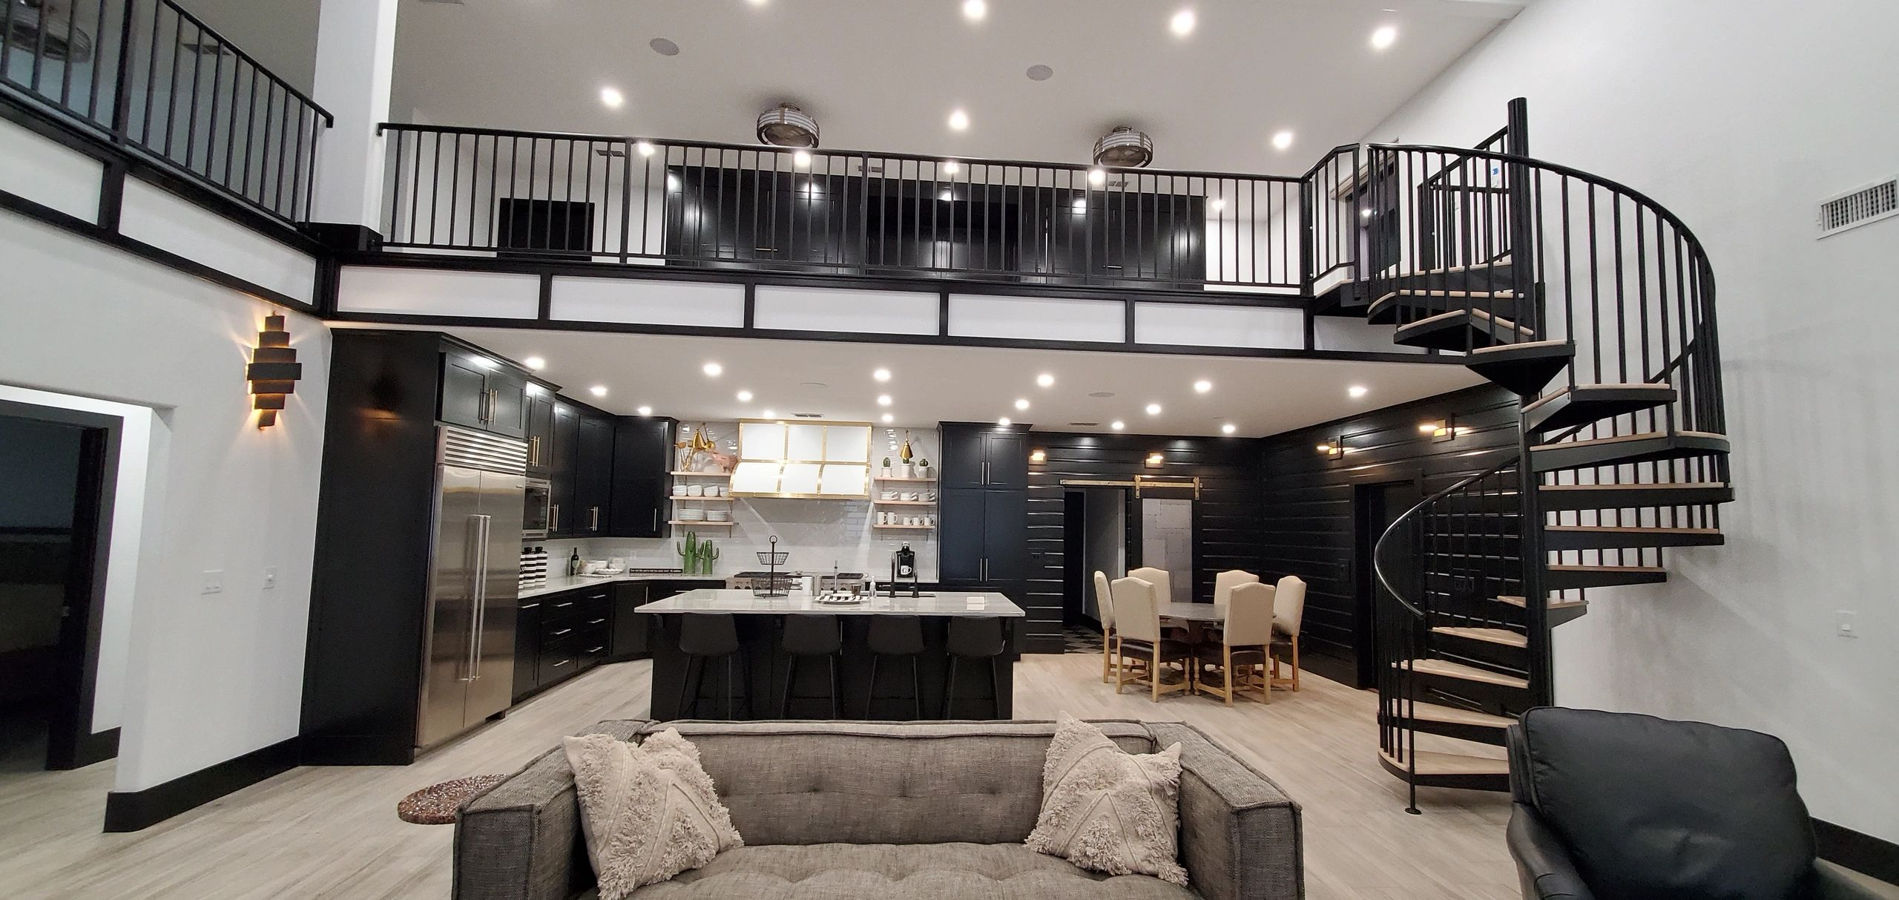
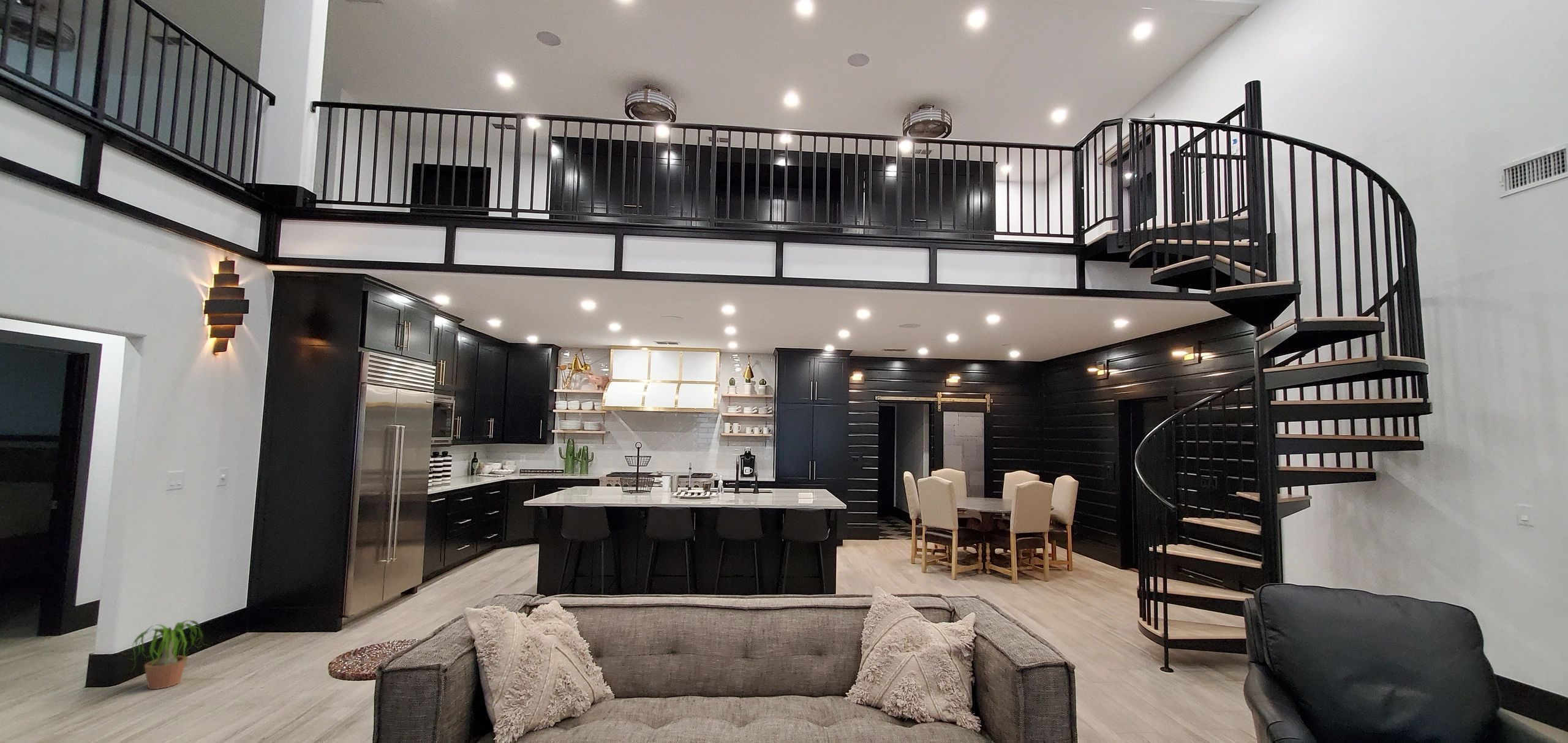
+ potted plant (164, 653)
